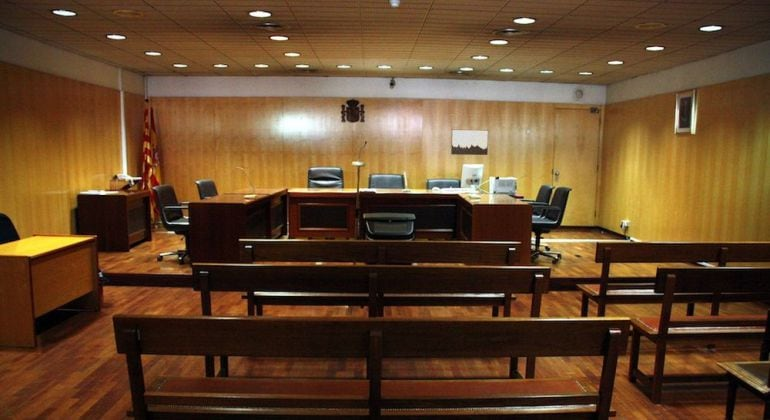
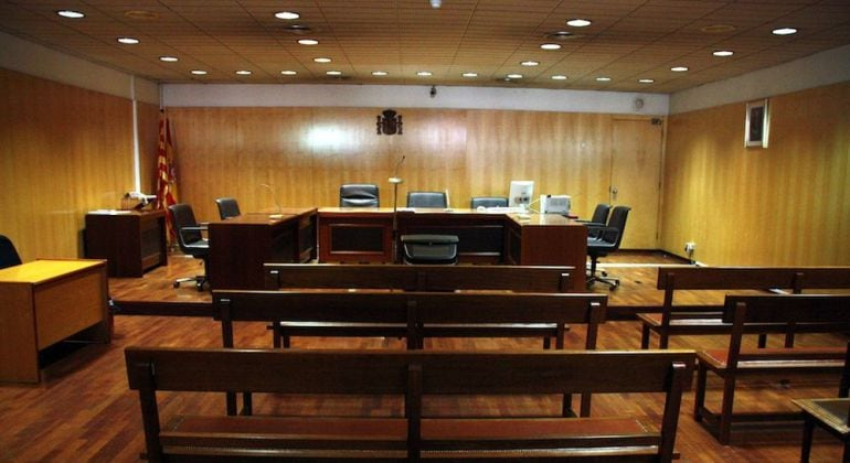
- wall art (469, 142)
